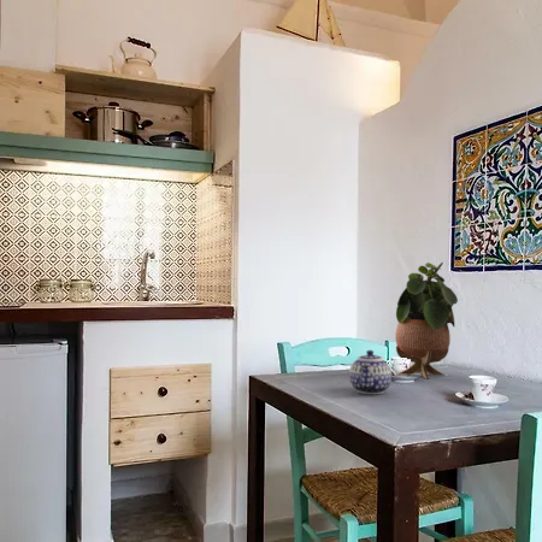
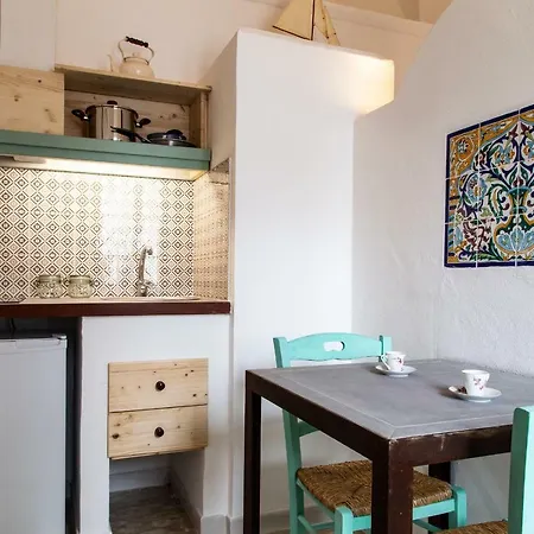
- potted plant (425, 318)
- teapot (370, 370)
